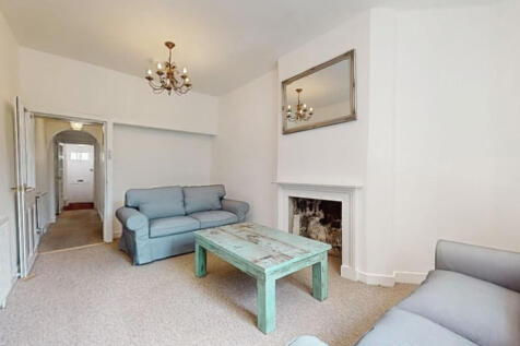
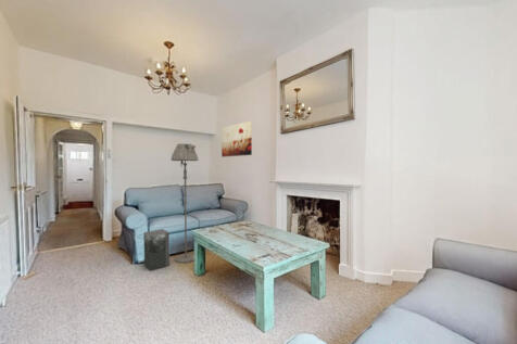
+ floor lamp (185, 202)
+ wall art (235, 140)
+ speaker (156, 249)
